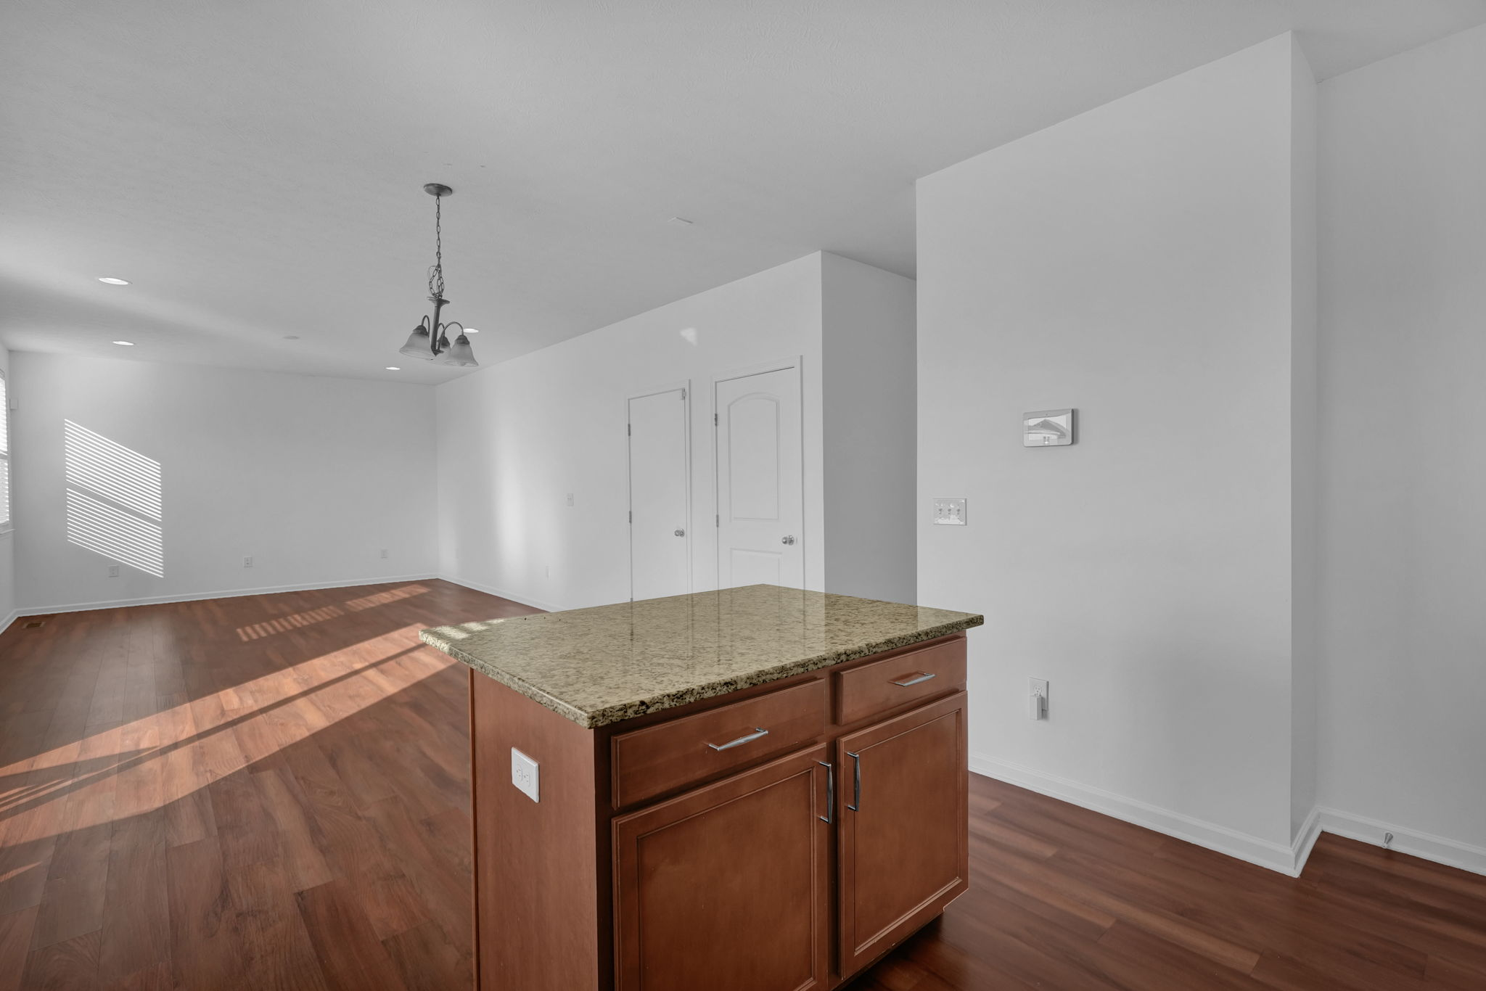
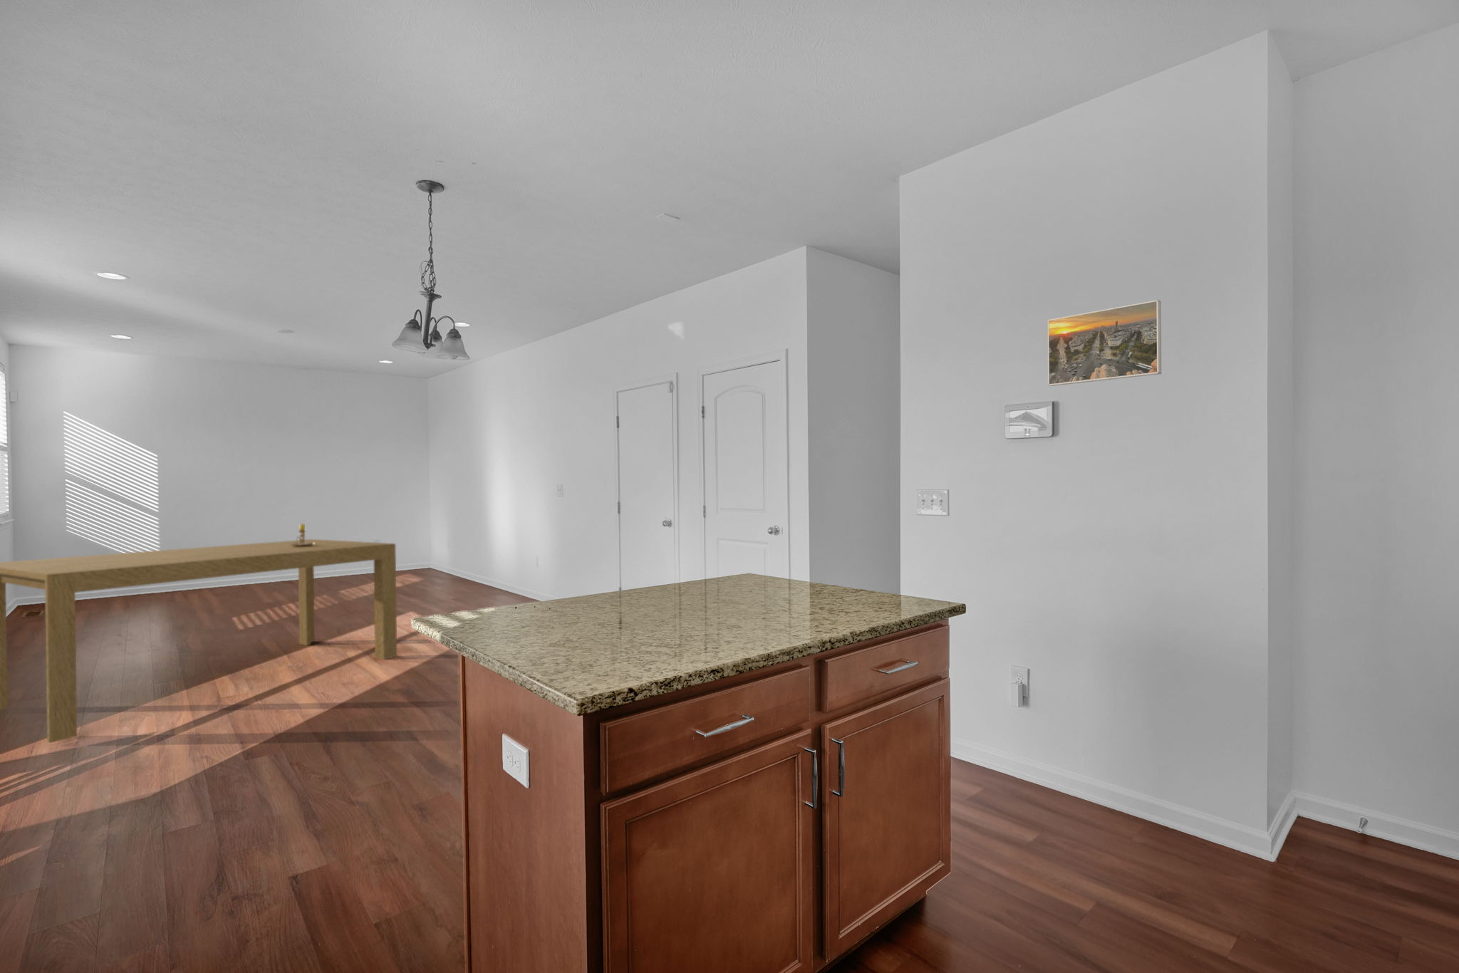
+ dining table (208, 578)
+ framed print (1102, 345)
+ candlestick (301, 534)
